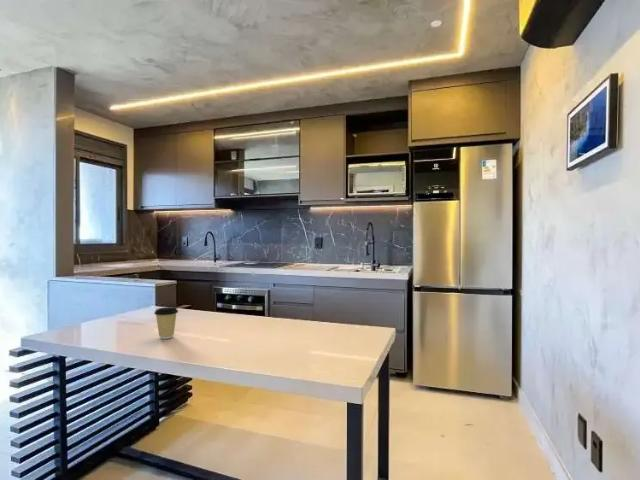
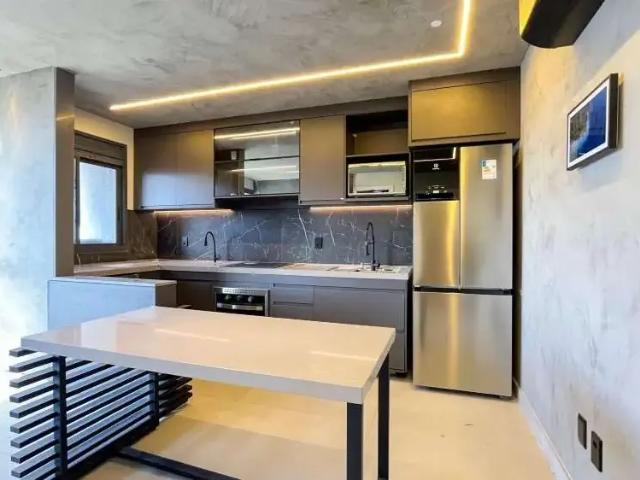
- coffee cup (166, 322)
